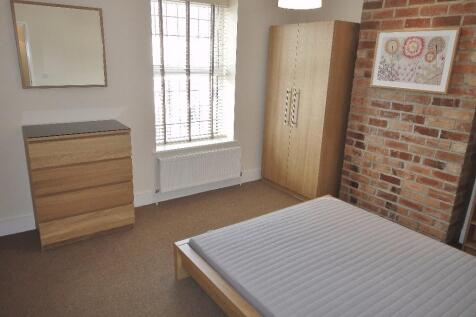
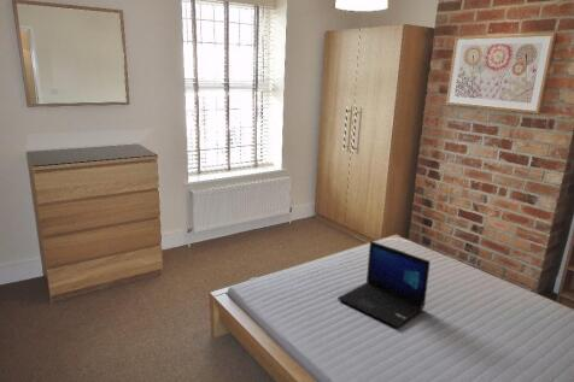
+ laptop (382, 281)
